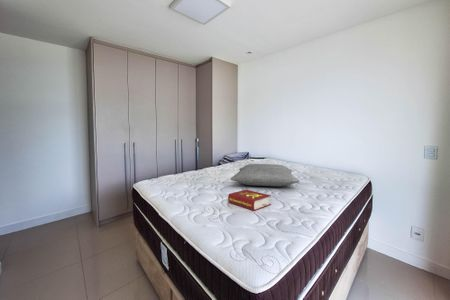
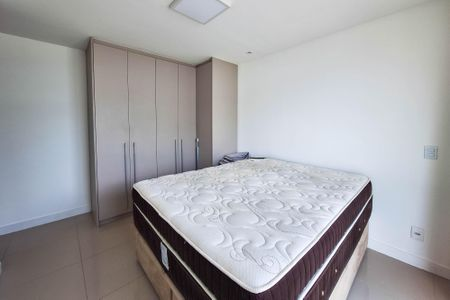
- pillow (264, 174)
- book (249, 199)
